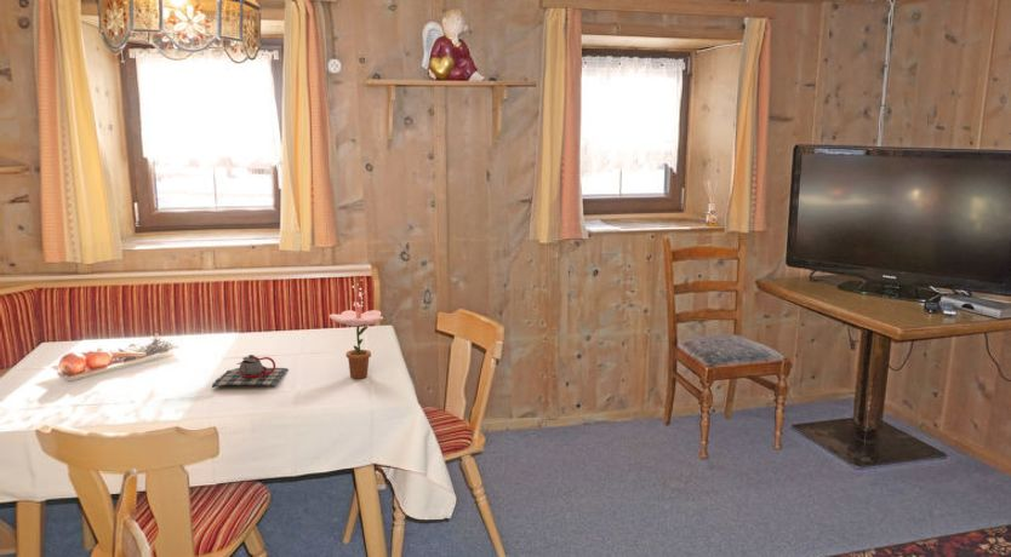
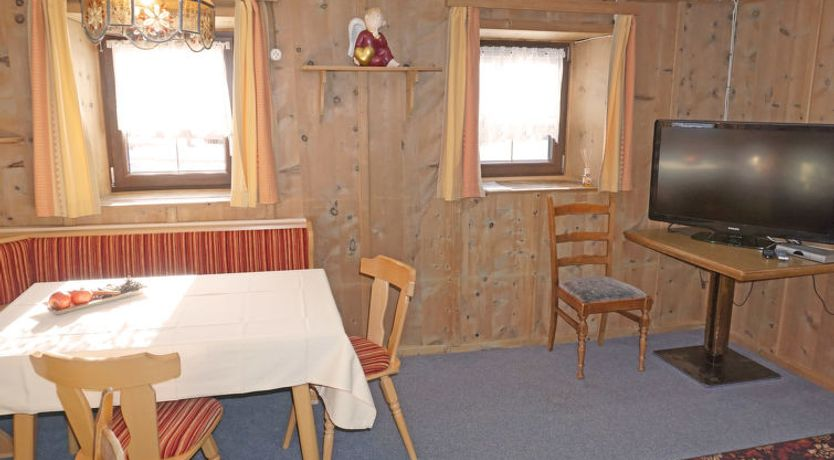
- flower (356, 329)
- teapot (251, 367)
